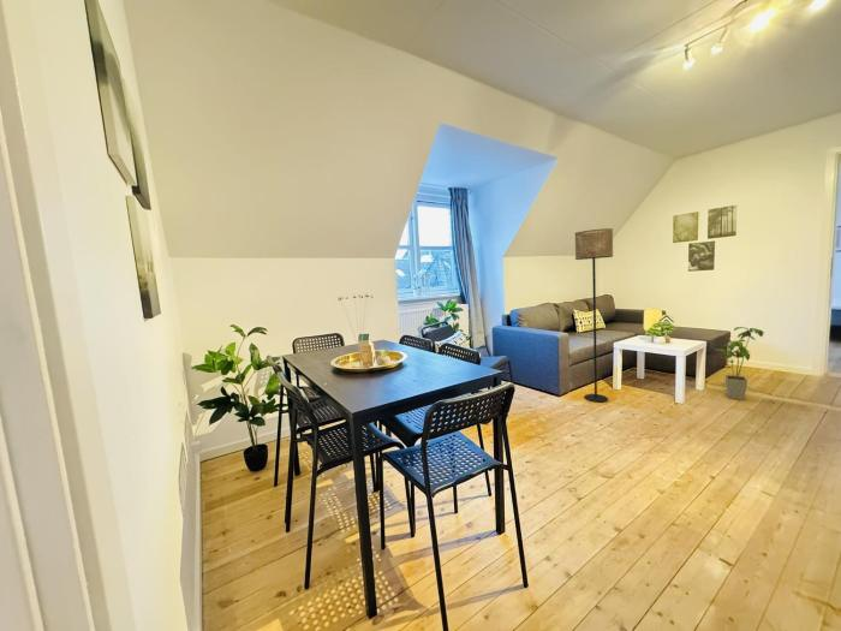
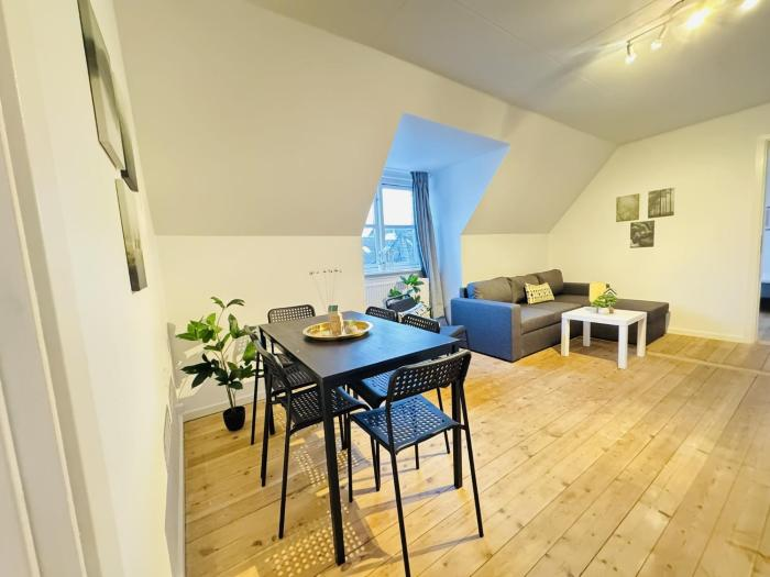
- house plant (738, 362)
- floor lamp (594, 316)
